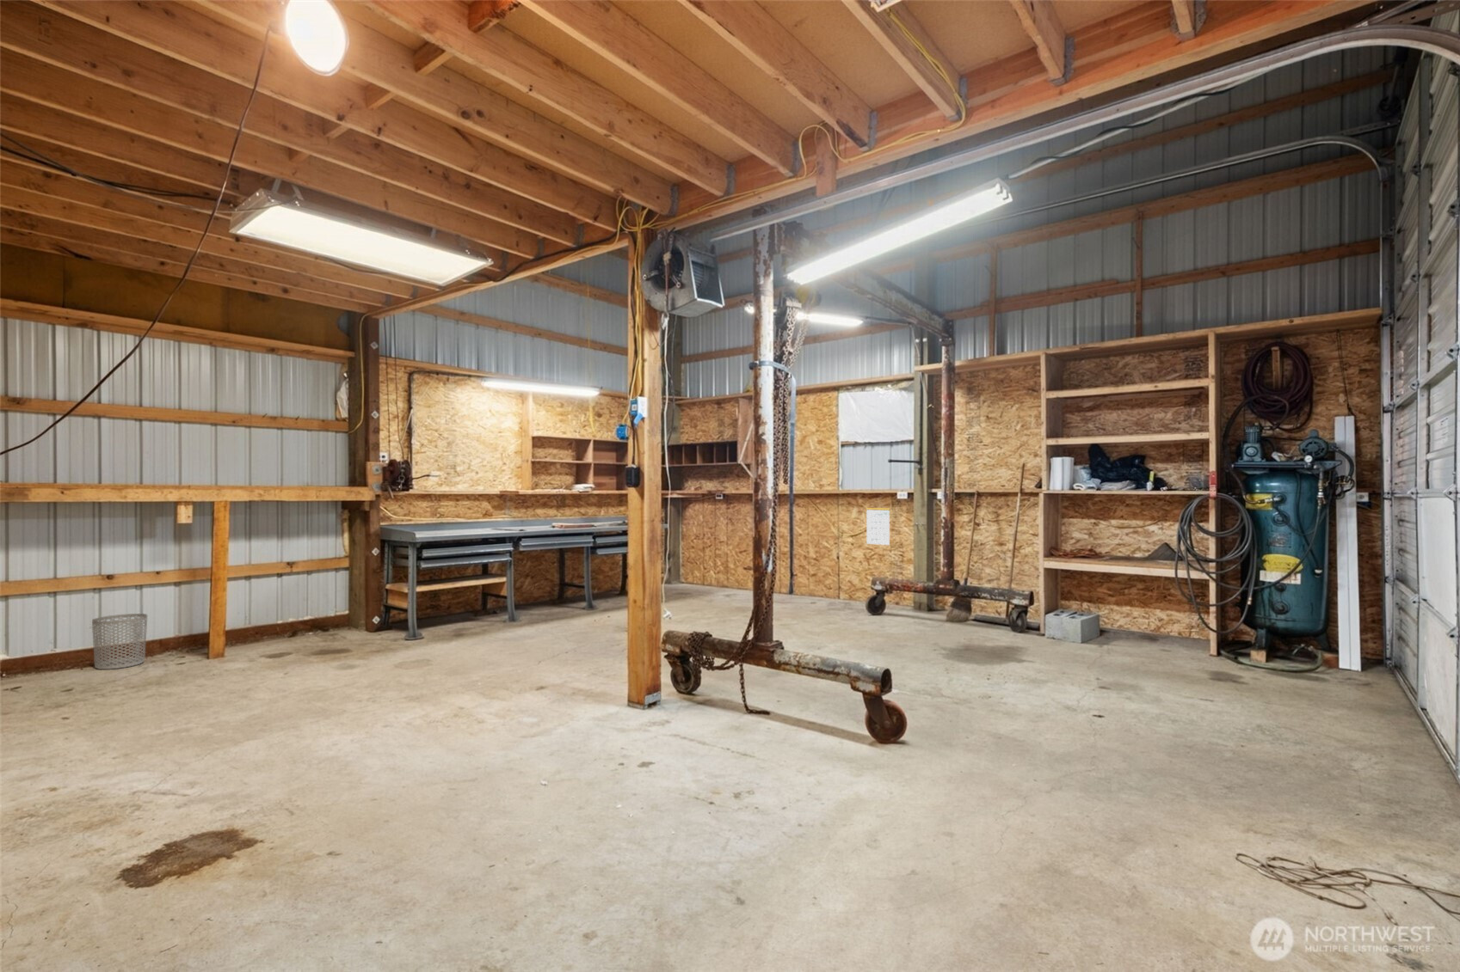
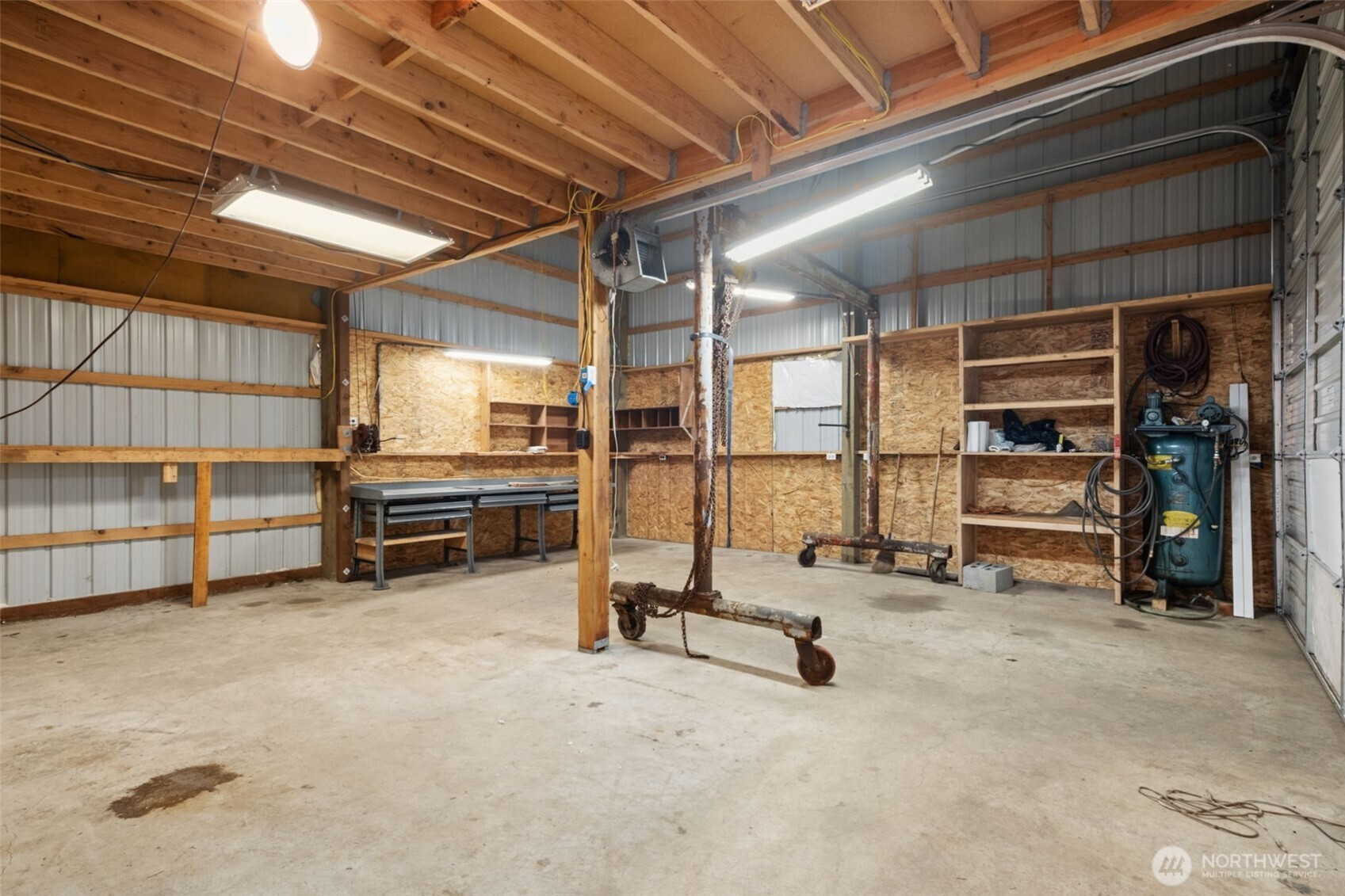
- waste bin (119, 641)
- calendar (877, 522)
